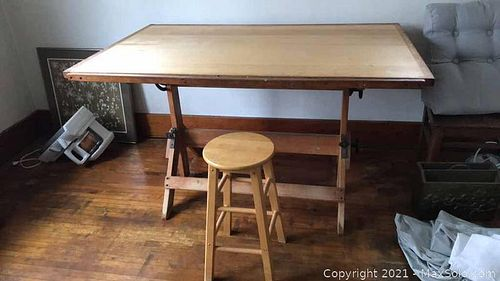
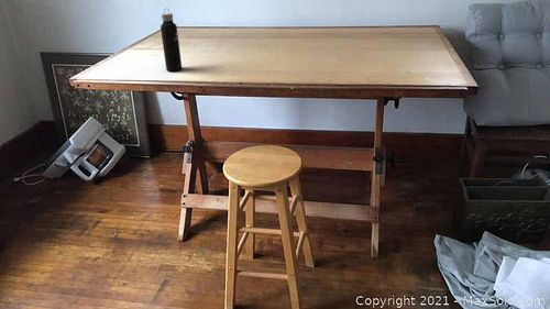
+ water bottle (169, 40)
